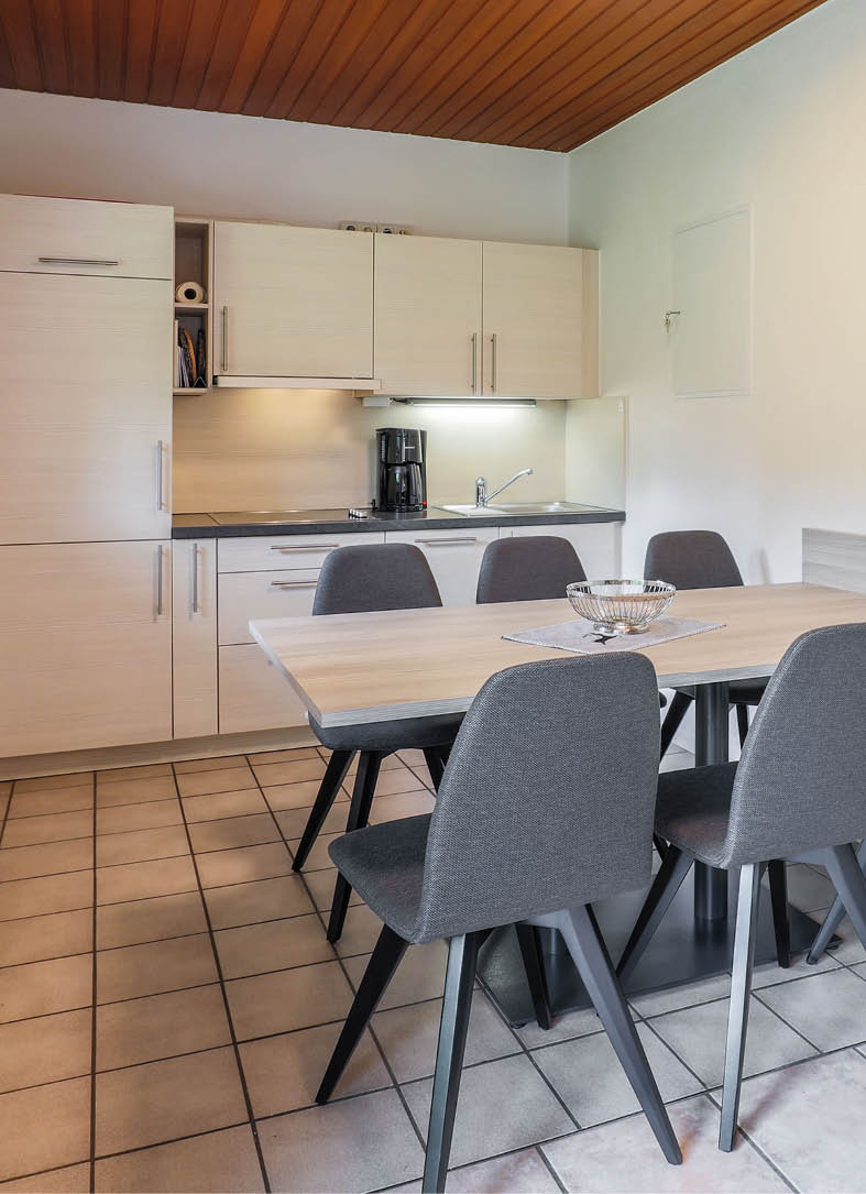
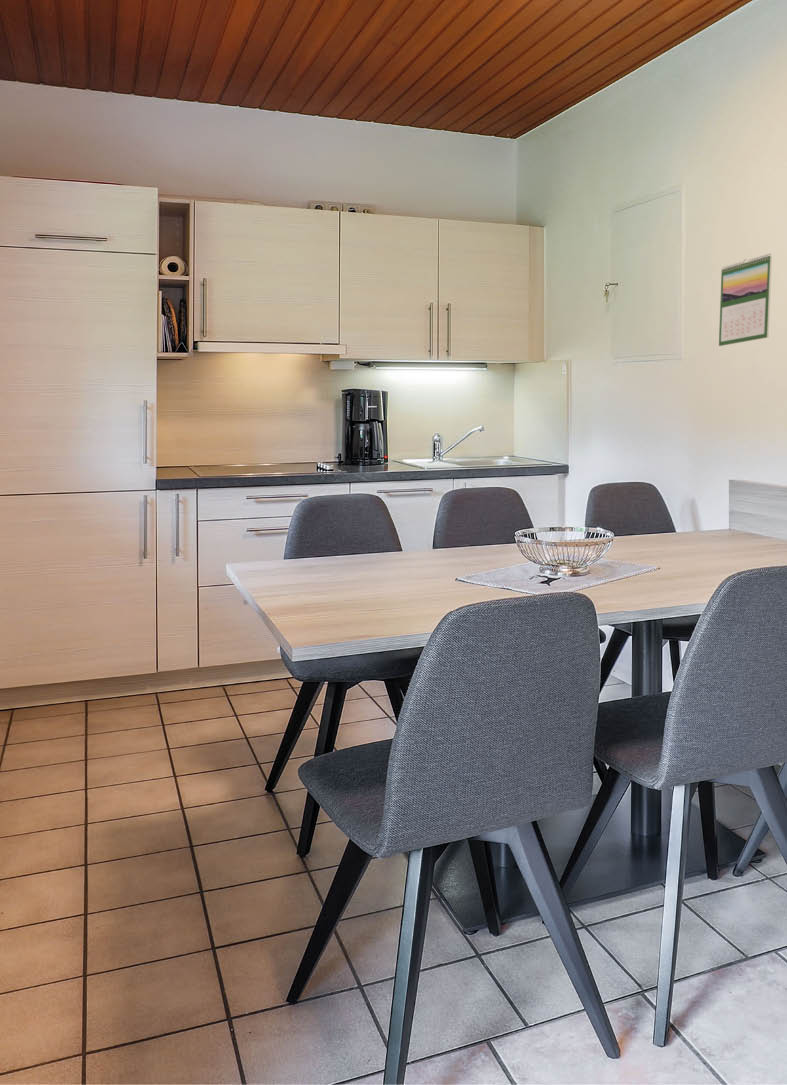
+ calendar (744, 300)
